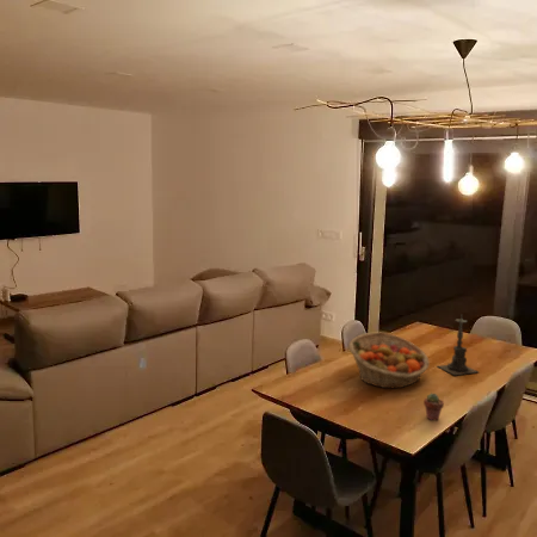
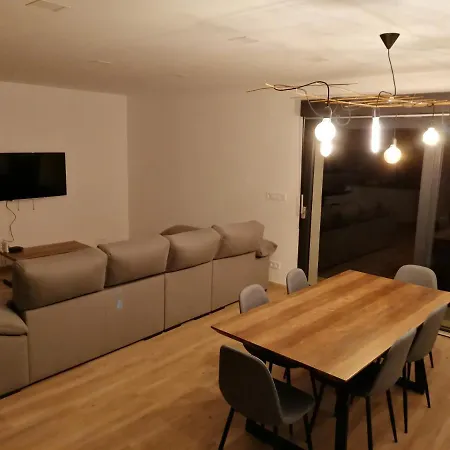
- fruit basket (388, 359)
- potted succulent (433, 406)
- candle holder (459, 340)
